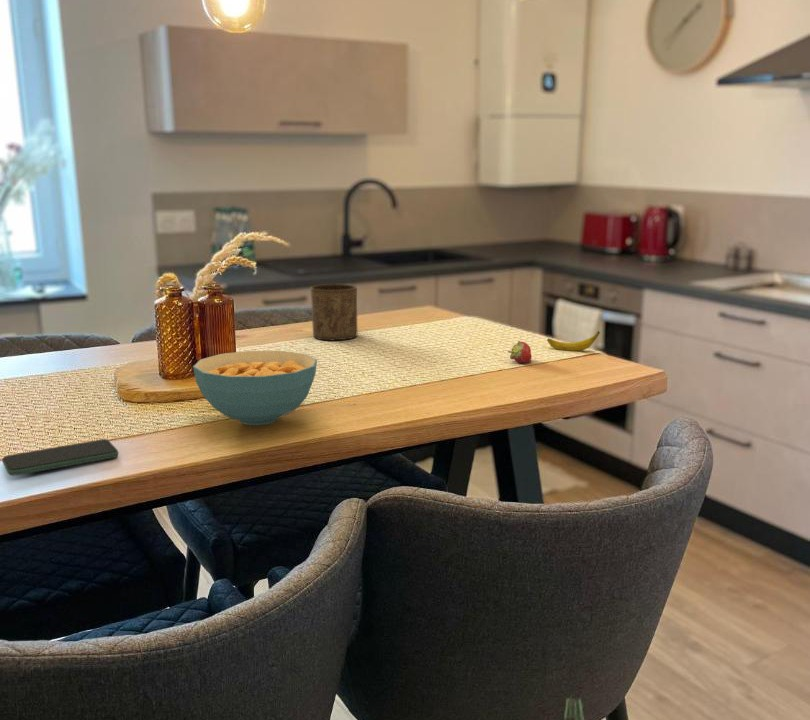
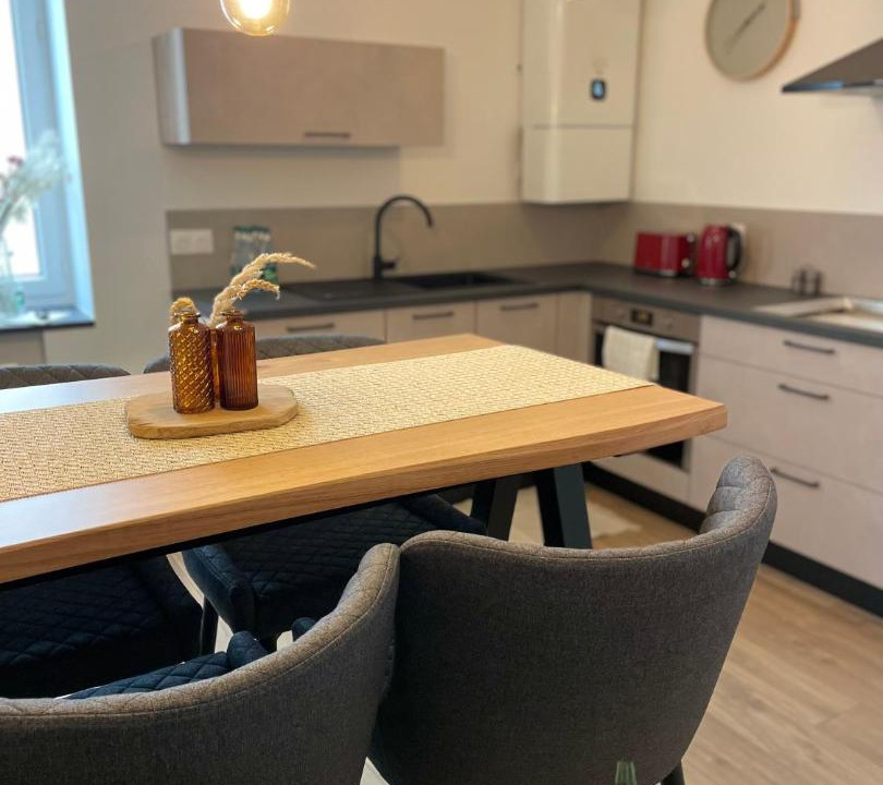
- smartphone (61, 456)
- cup (334, 312)
- banana (574, 342)
- fruit (522, 351)
- cereal bowl (257, 391)
